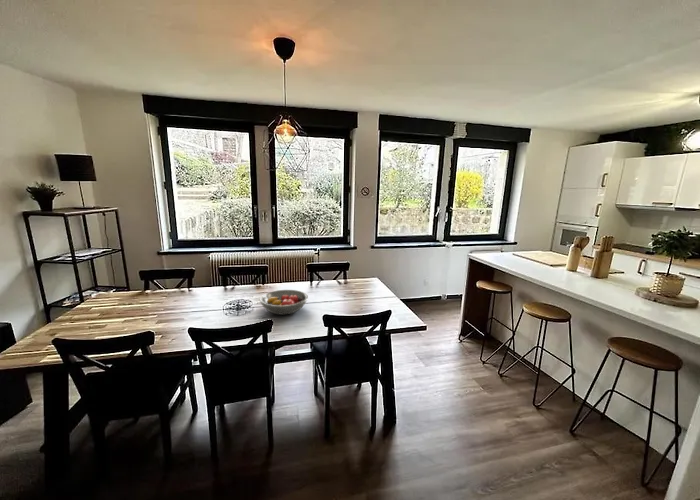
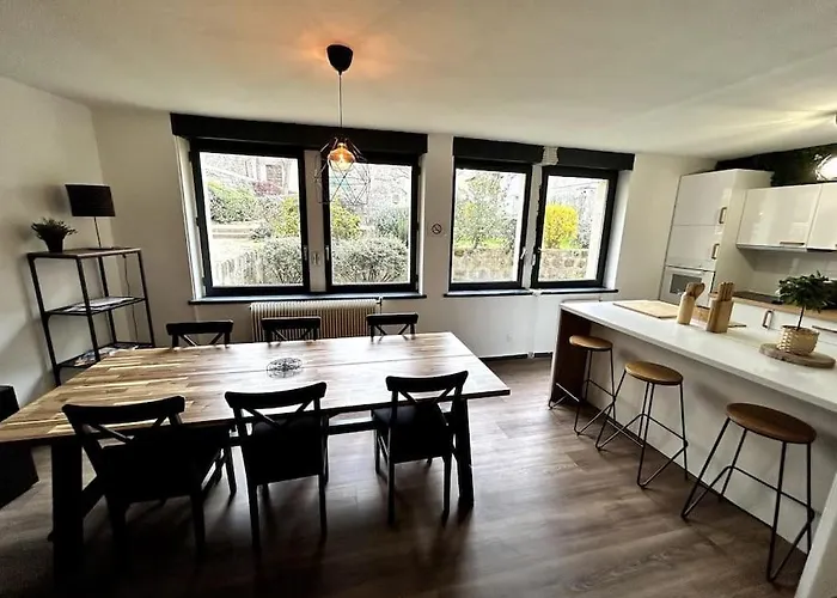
- fruit bowl (284, 302)
